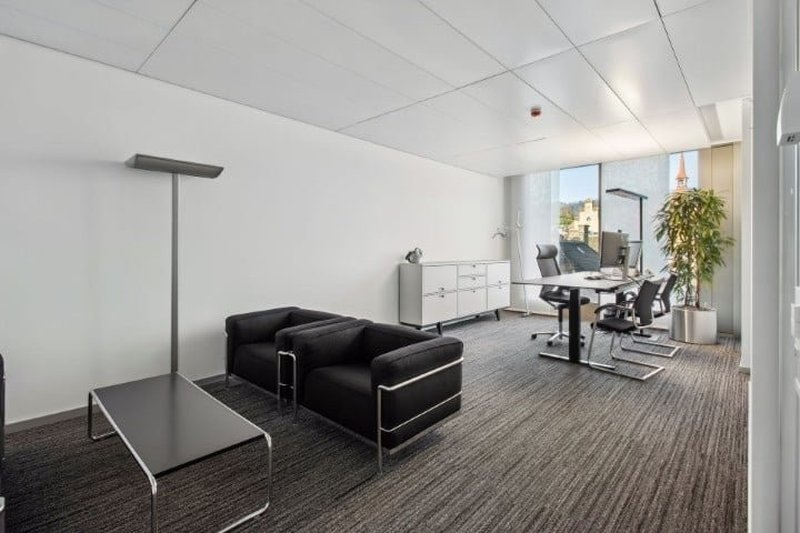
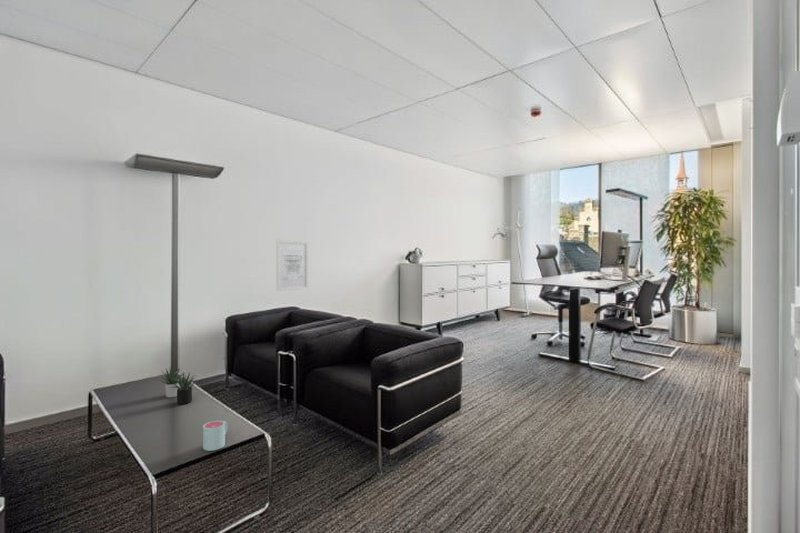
+ mug (217, 433)
+ succulent plant (177, 383)
+ wall art (293, 265)
